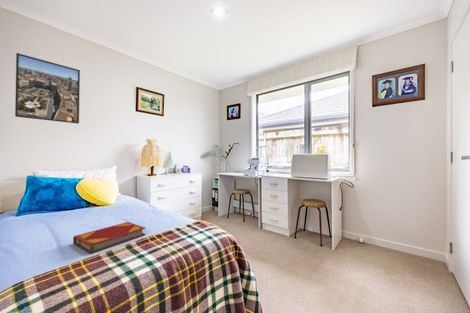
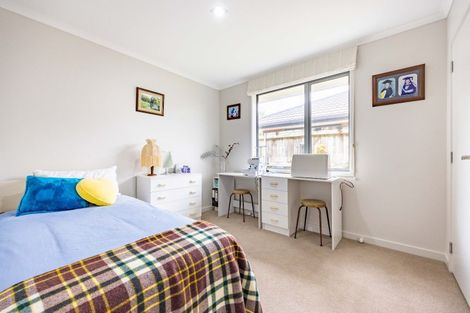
- hardback book (111, 235)
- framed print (50, 91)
